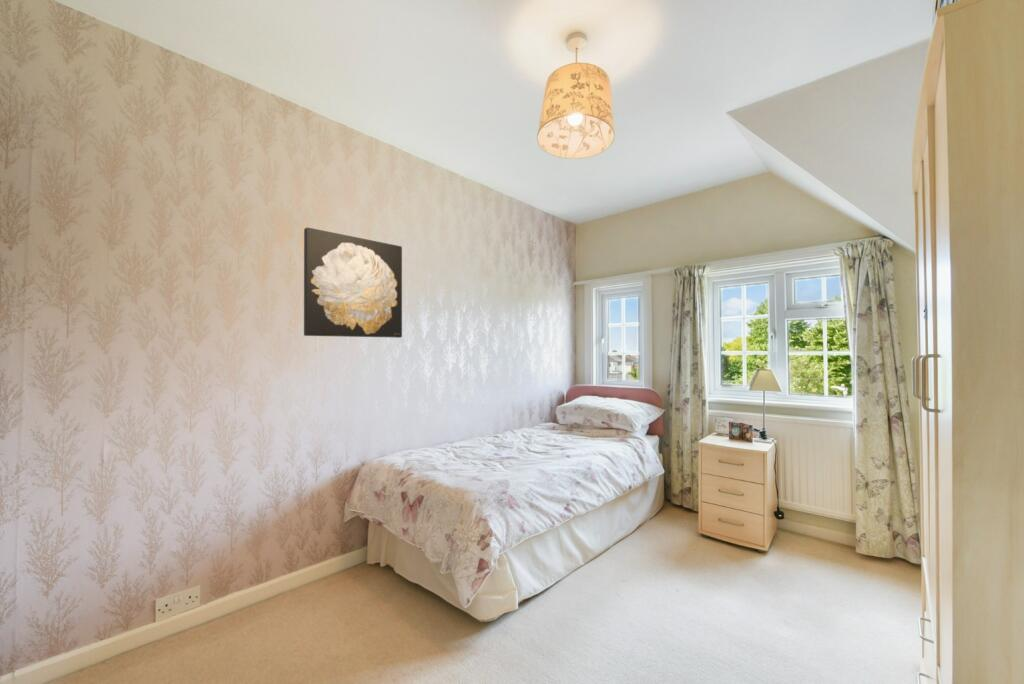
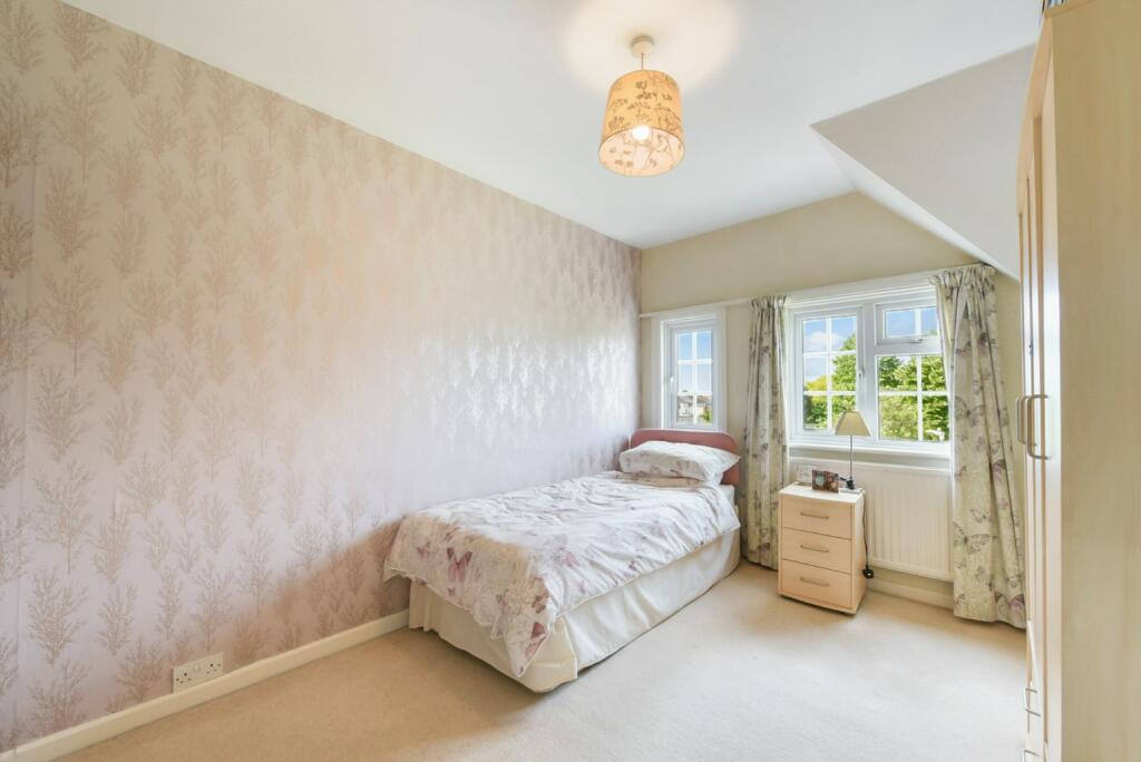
- wall art (356, 287)
